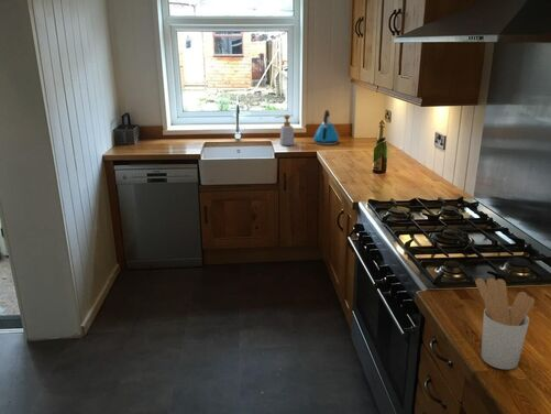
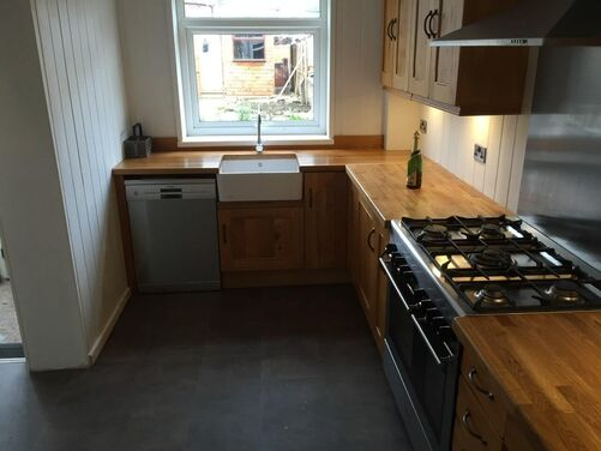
- kettle (326, 127)
- utensil holder (498, 320)
- soap bottle (284, 130)
